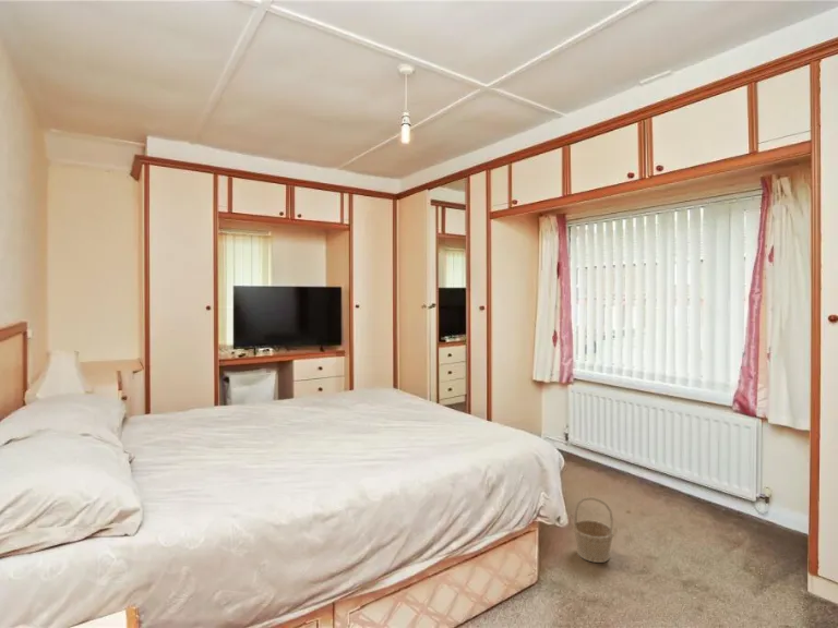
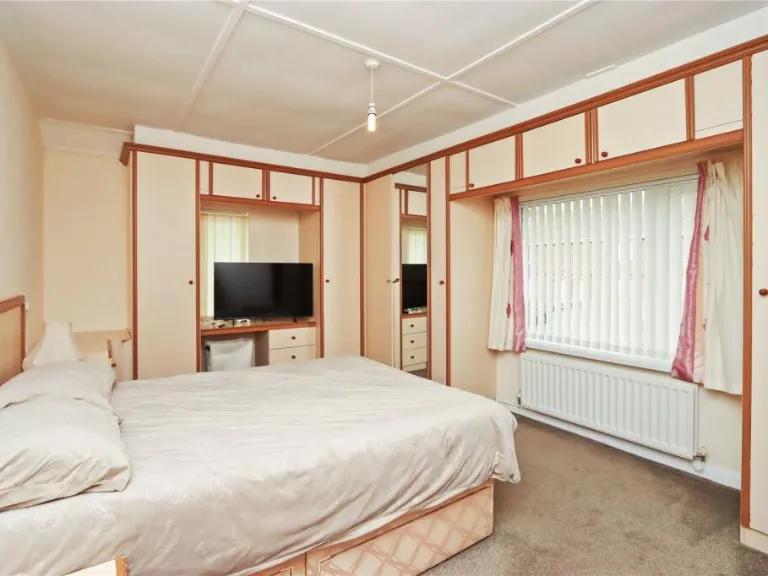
- basket (592, 524)
